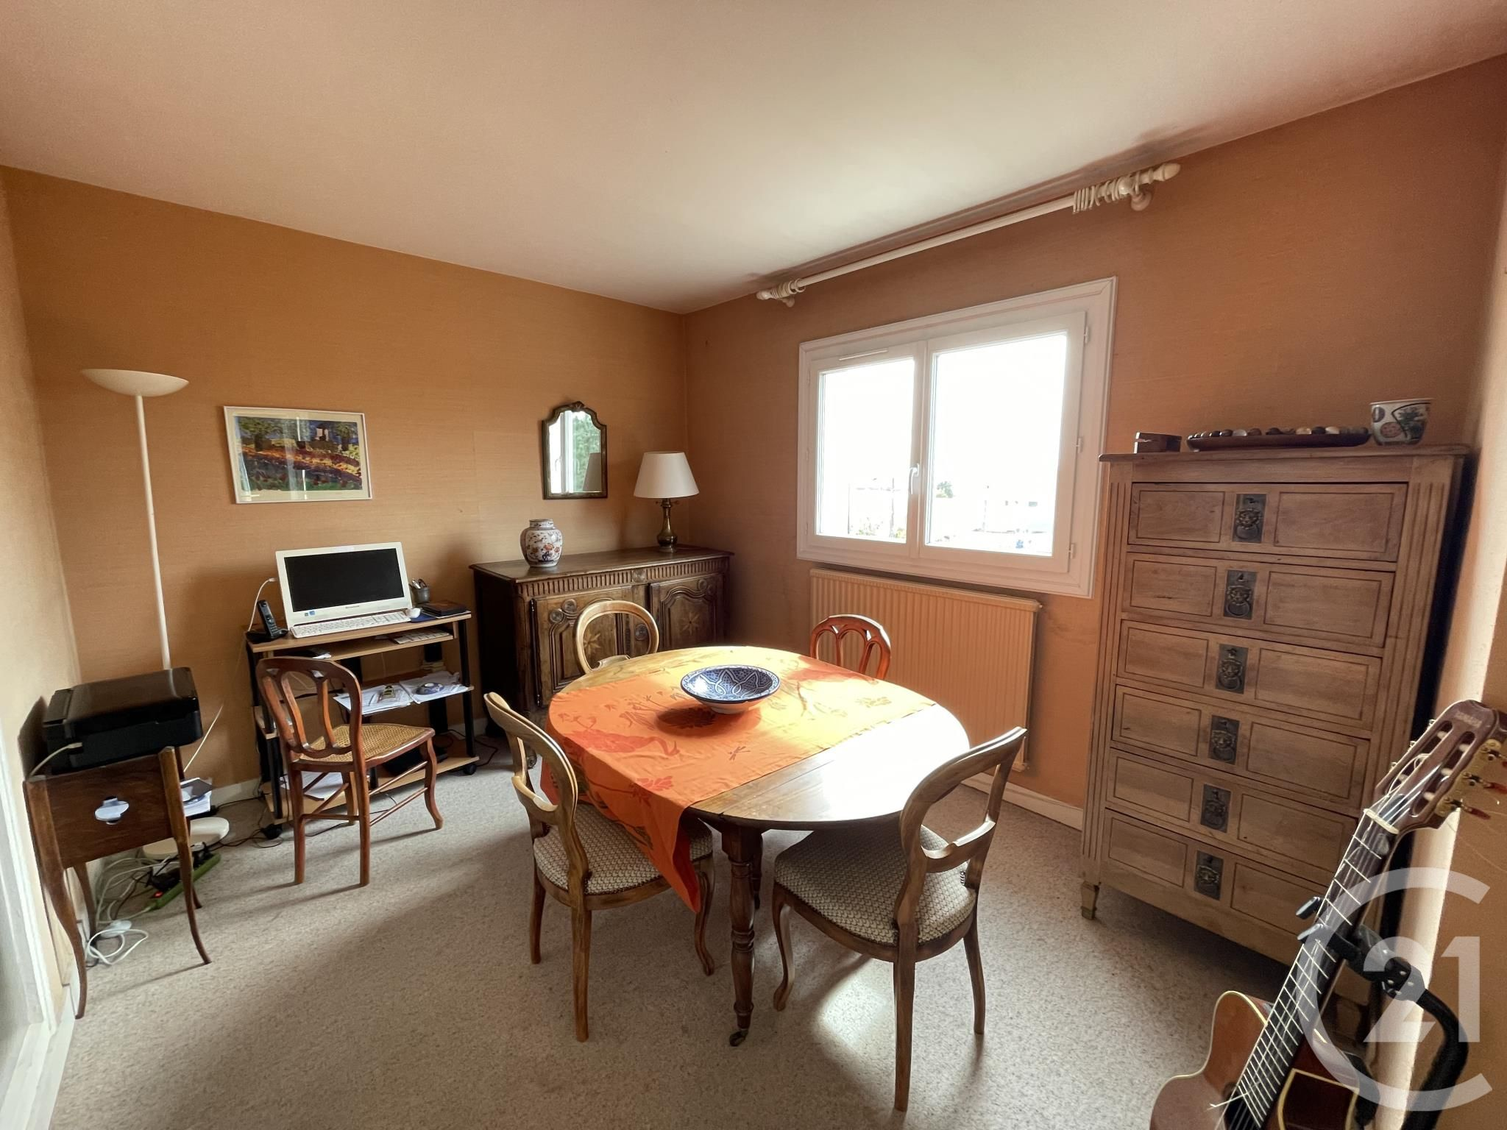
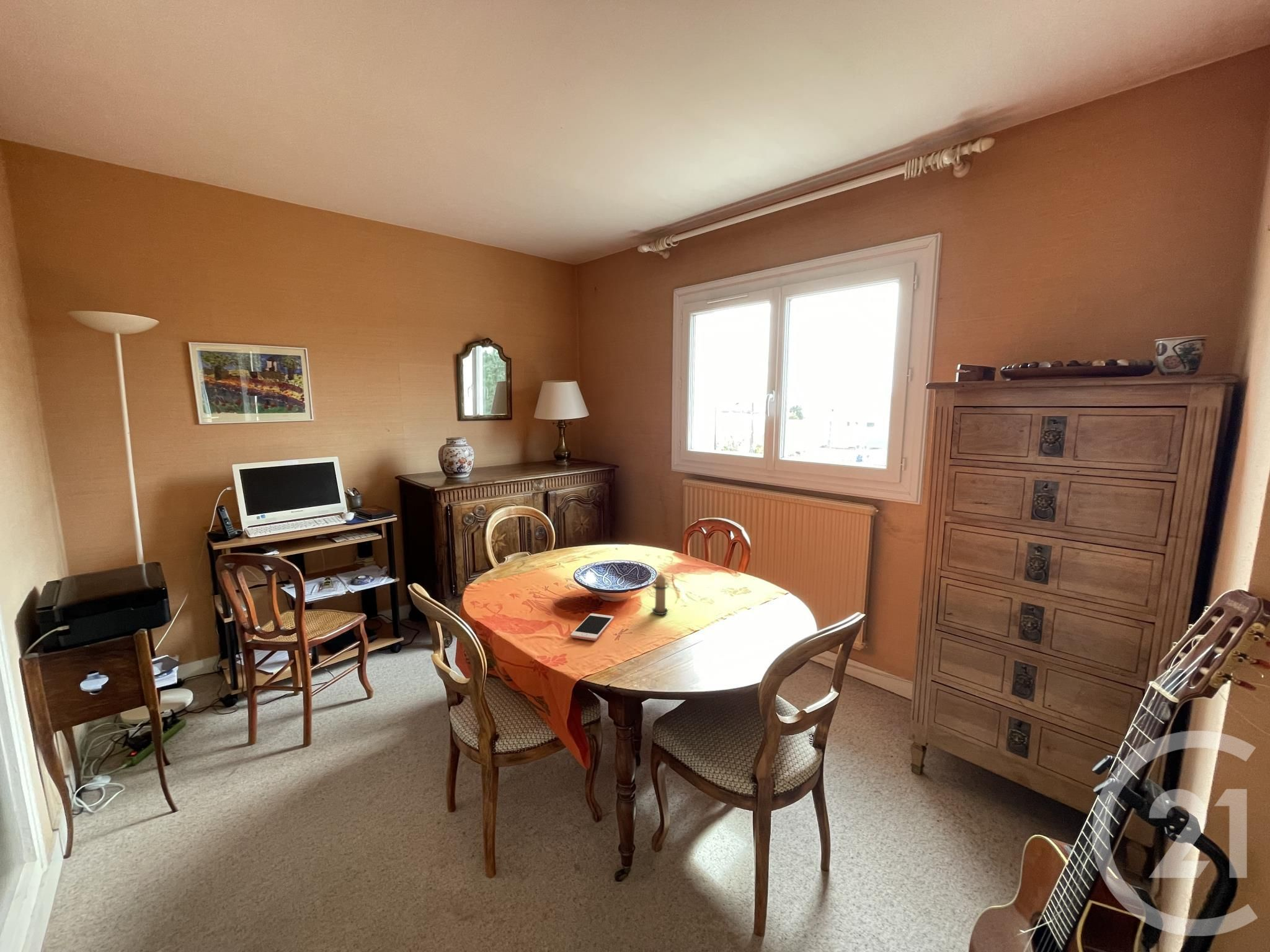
+ candle (660, 592)
+ cell phone (593, 626)
